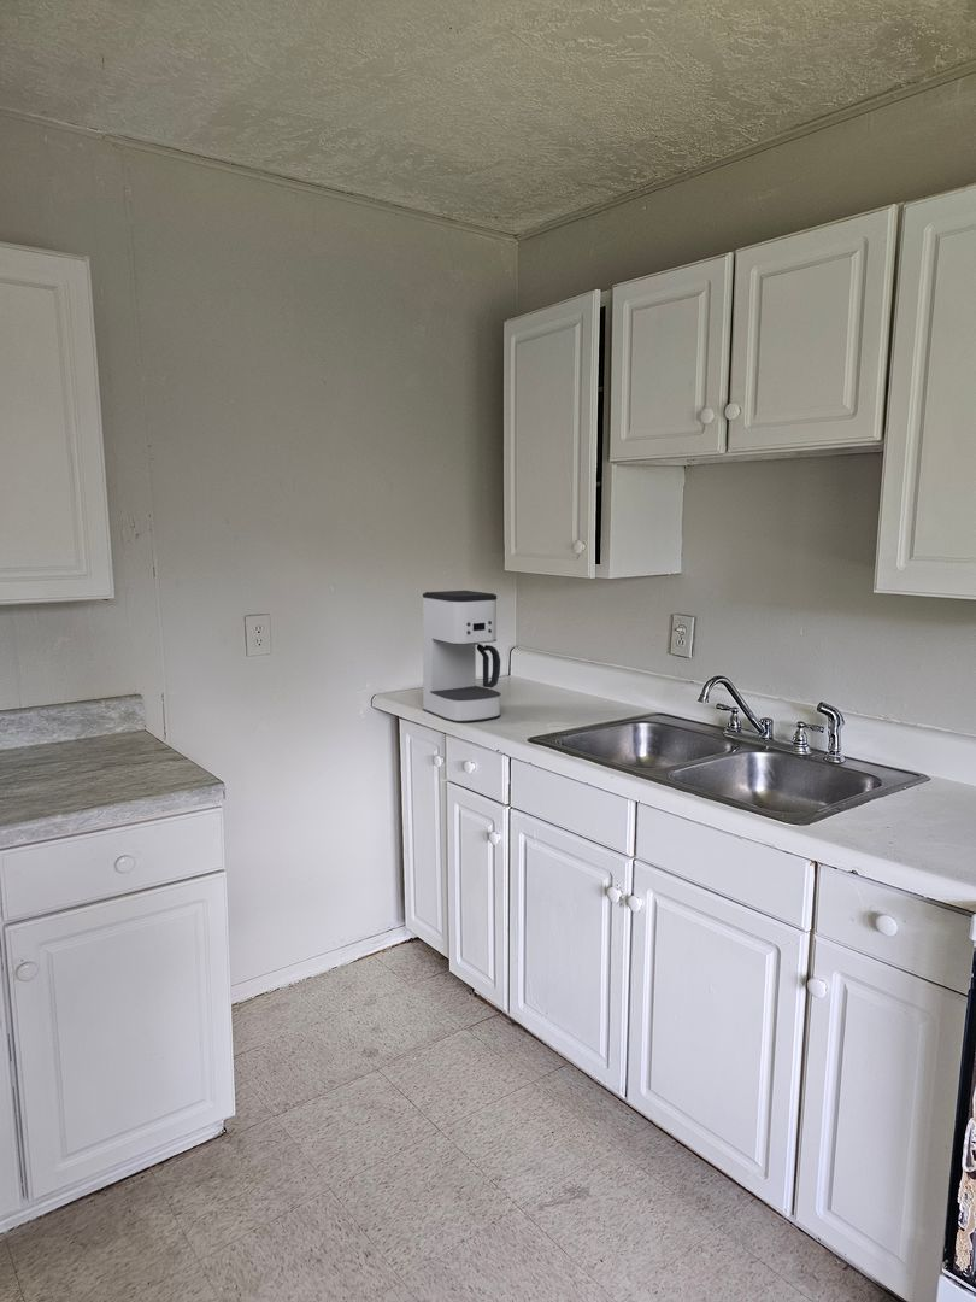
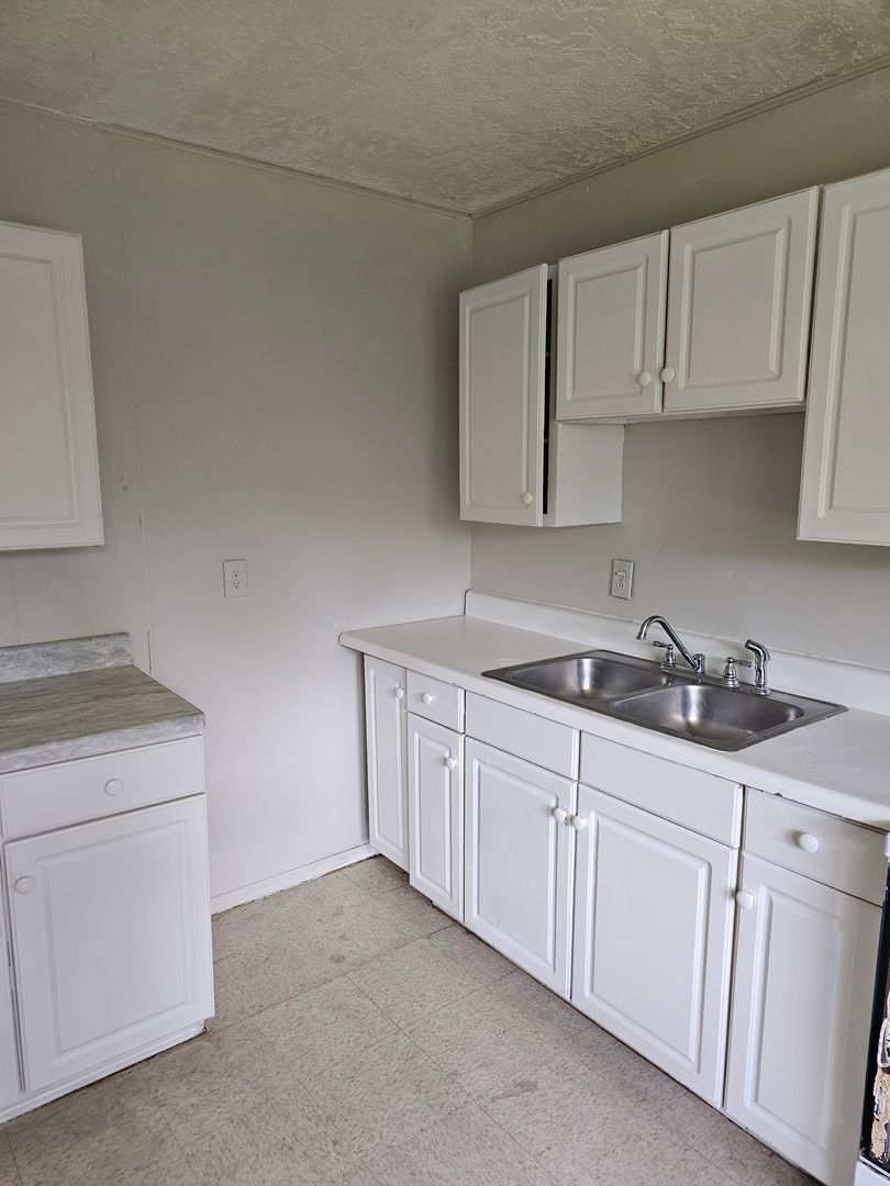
- coffee maker (468, 653)
